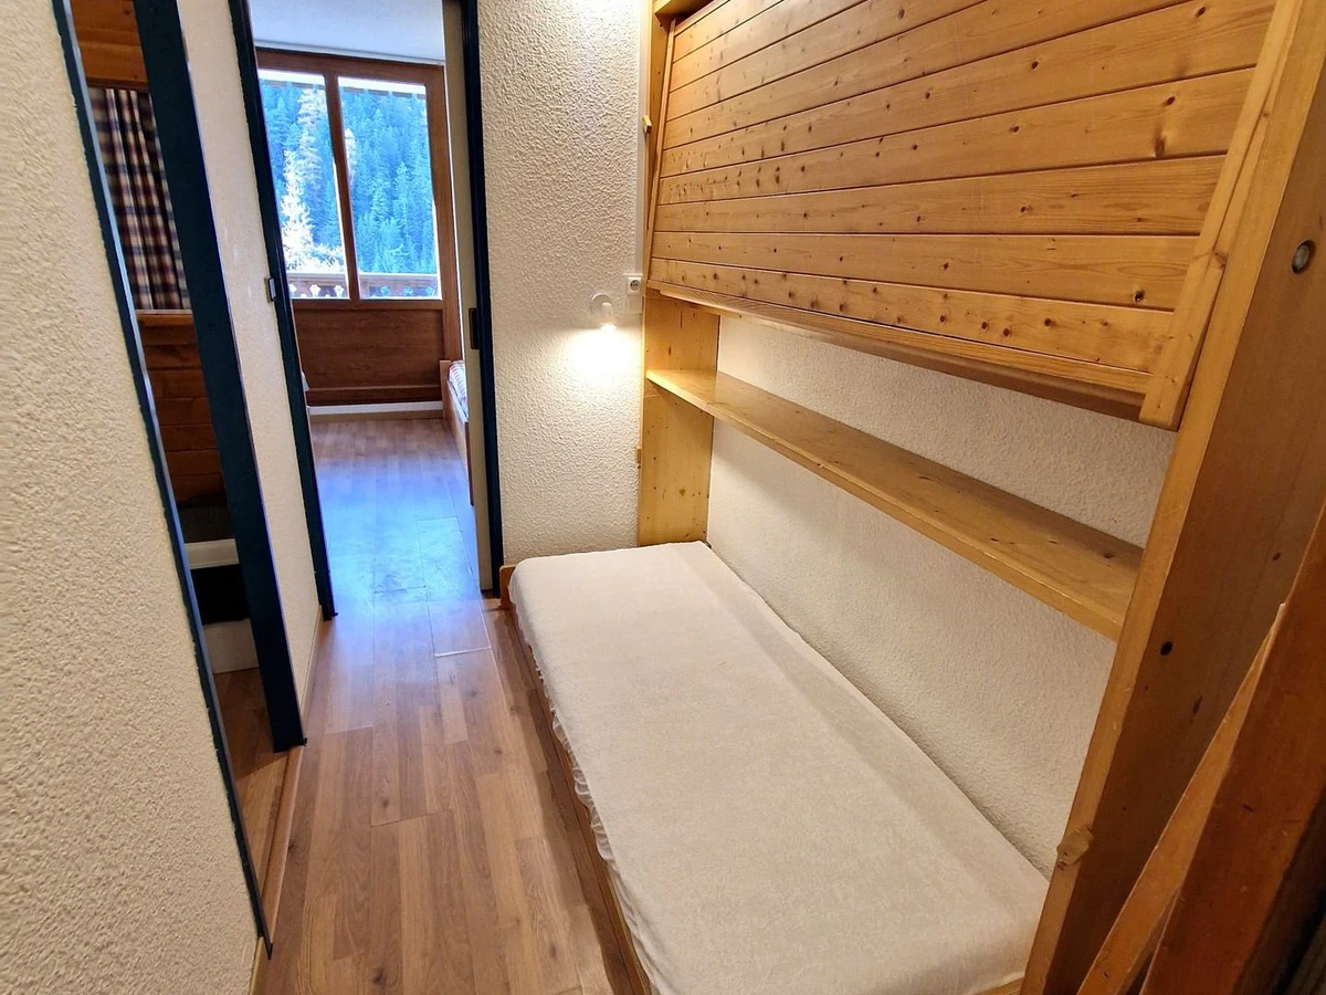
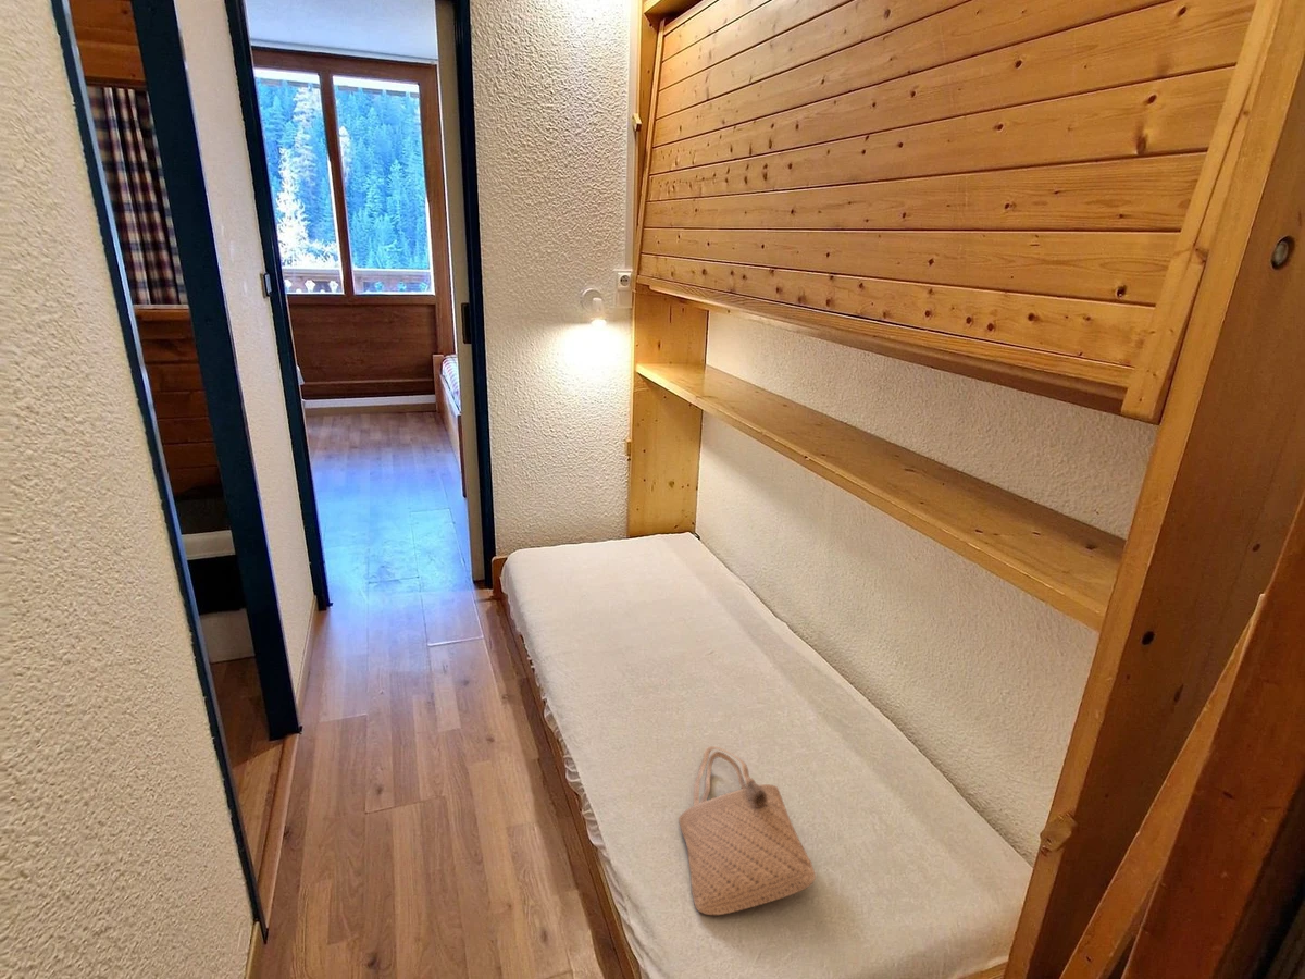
+ tote bag (734, 806)
